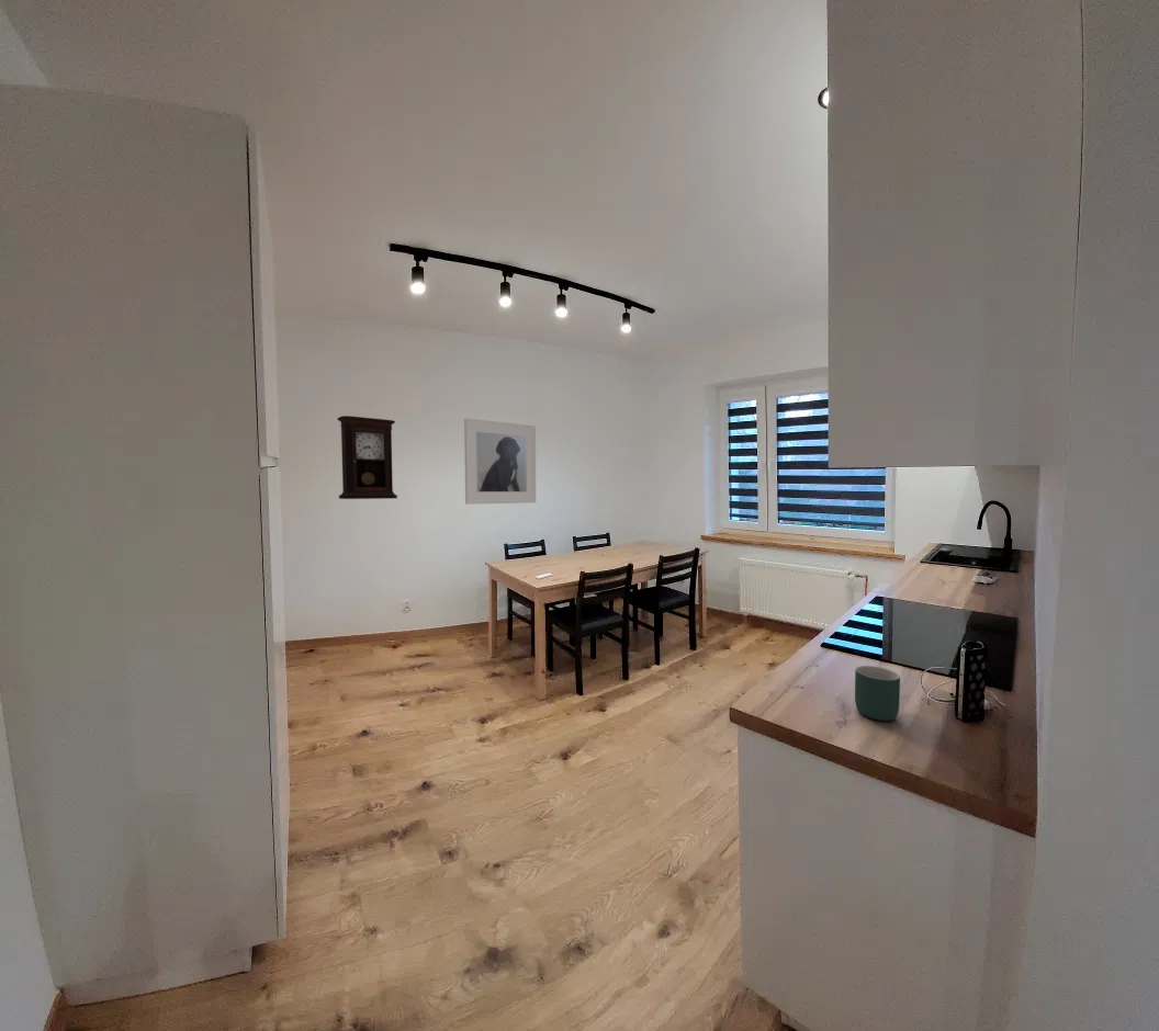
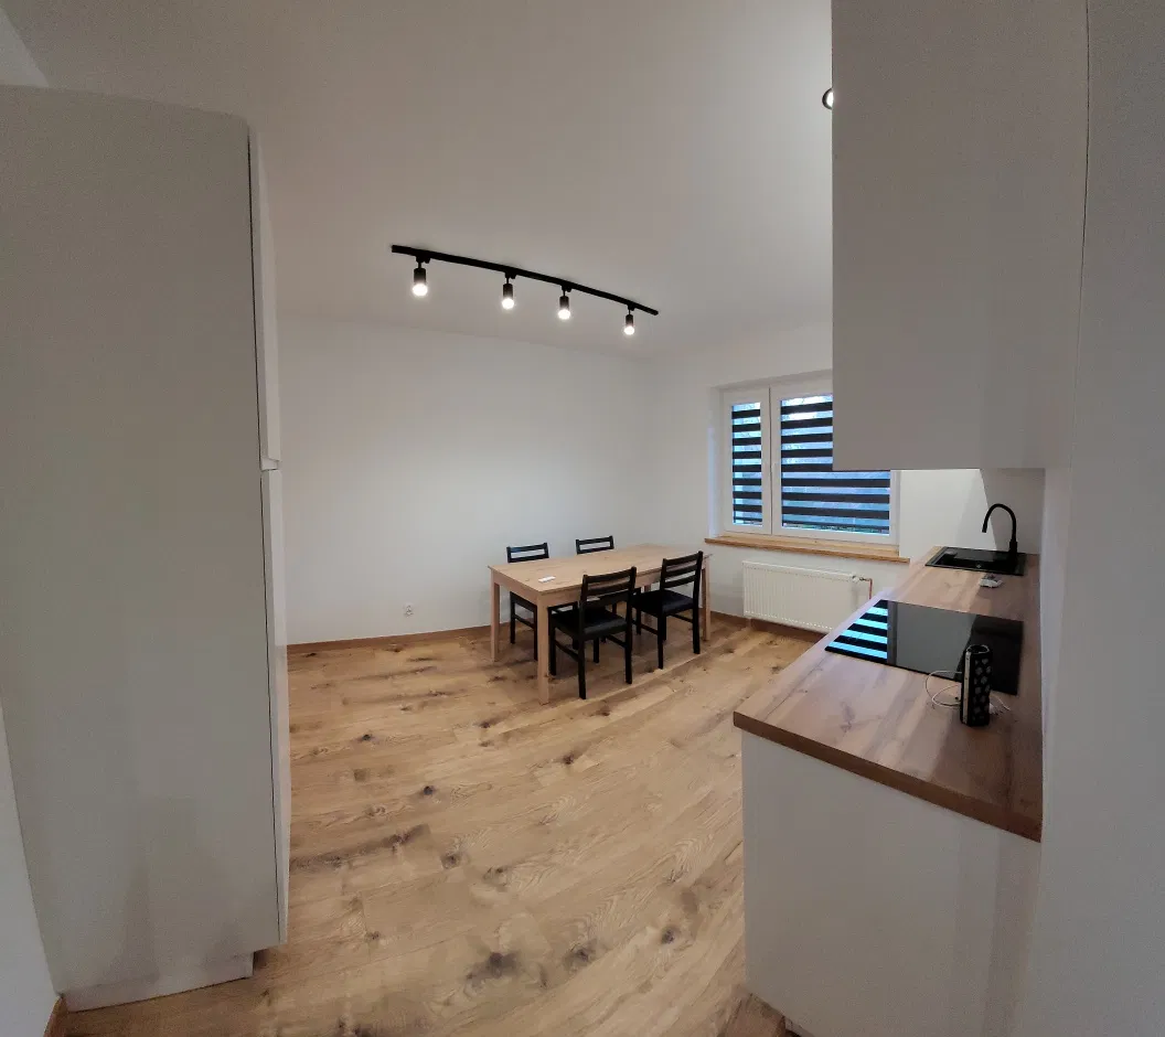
- pendulum clock (369, 458)
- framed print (502, 463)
- mug (877, 690)
